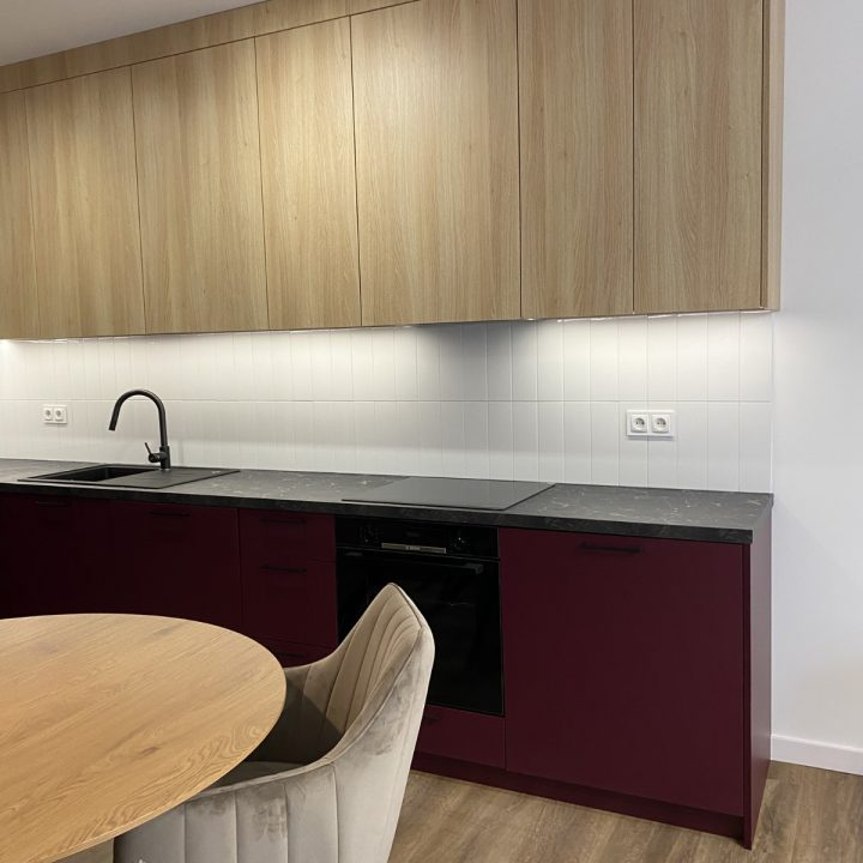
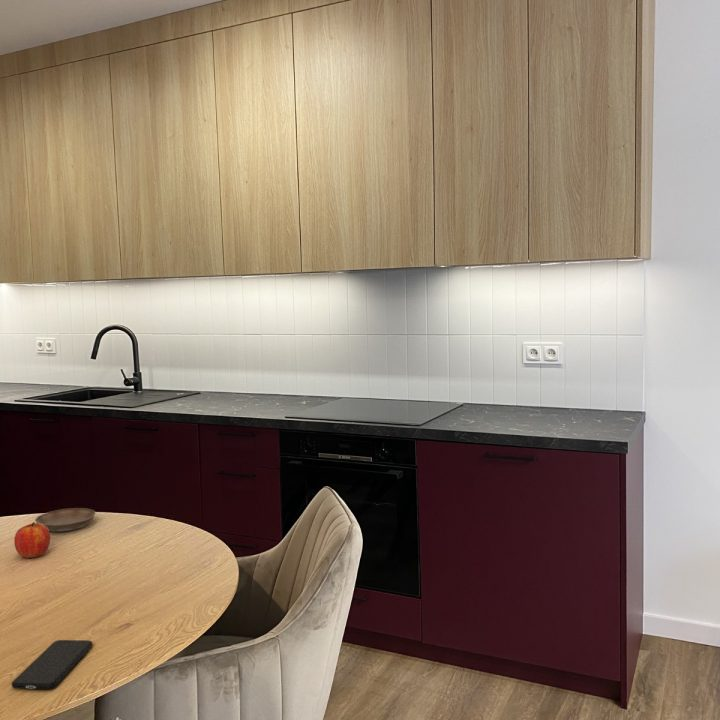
+ smartphone (54, 663)
+ saucer (66, 520)
+ fruit (32, 538)
